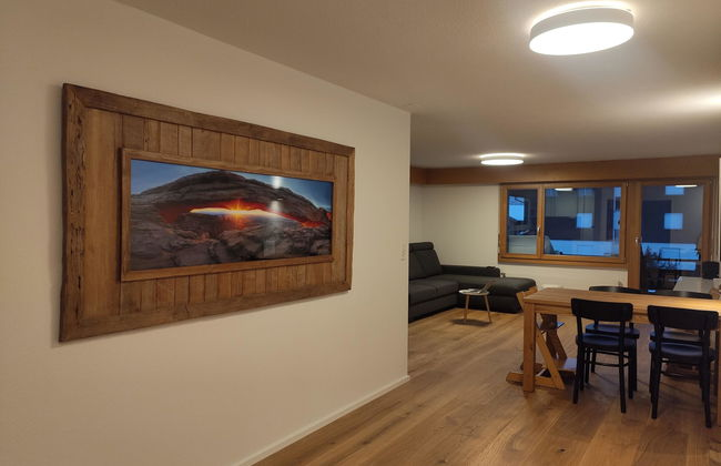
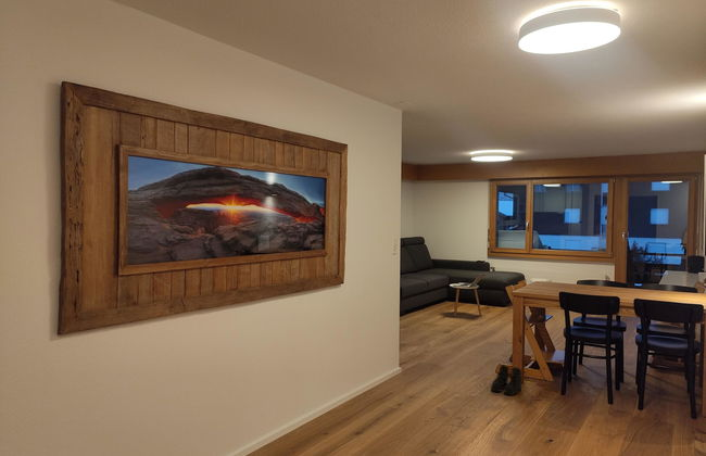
+ boots (506, 378)
